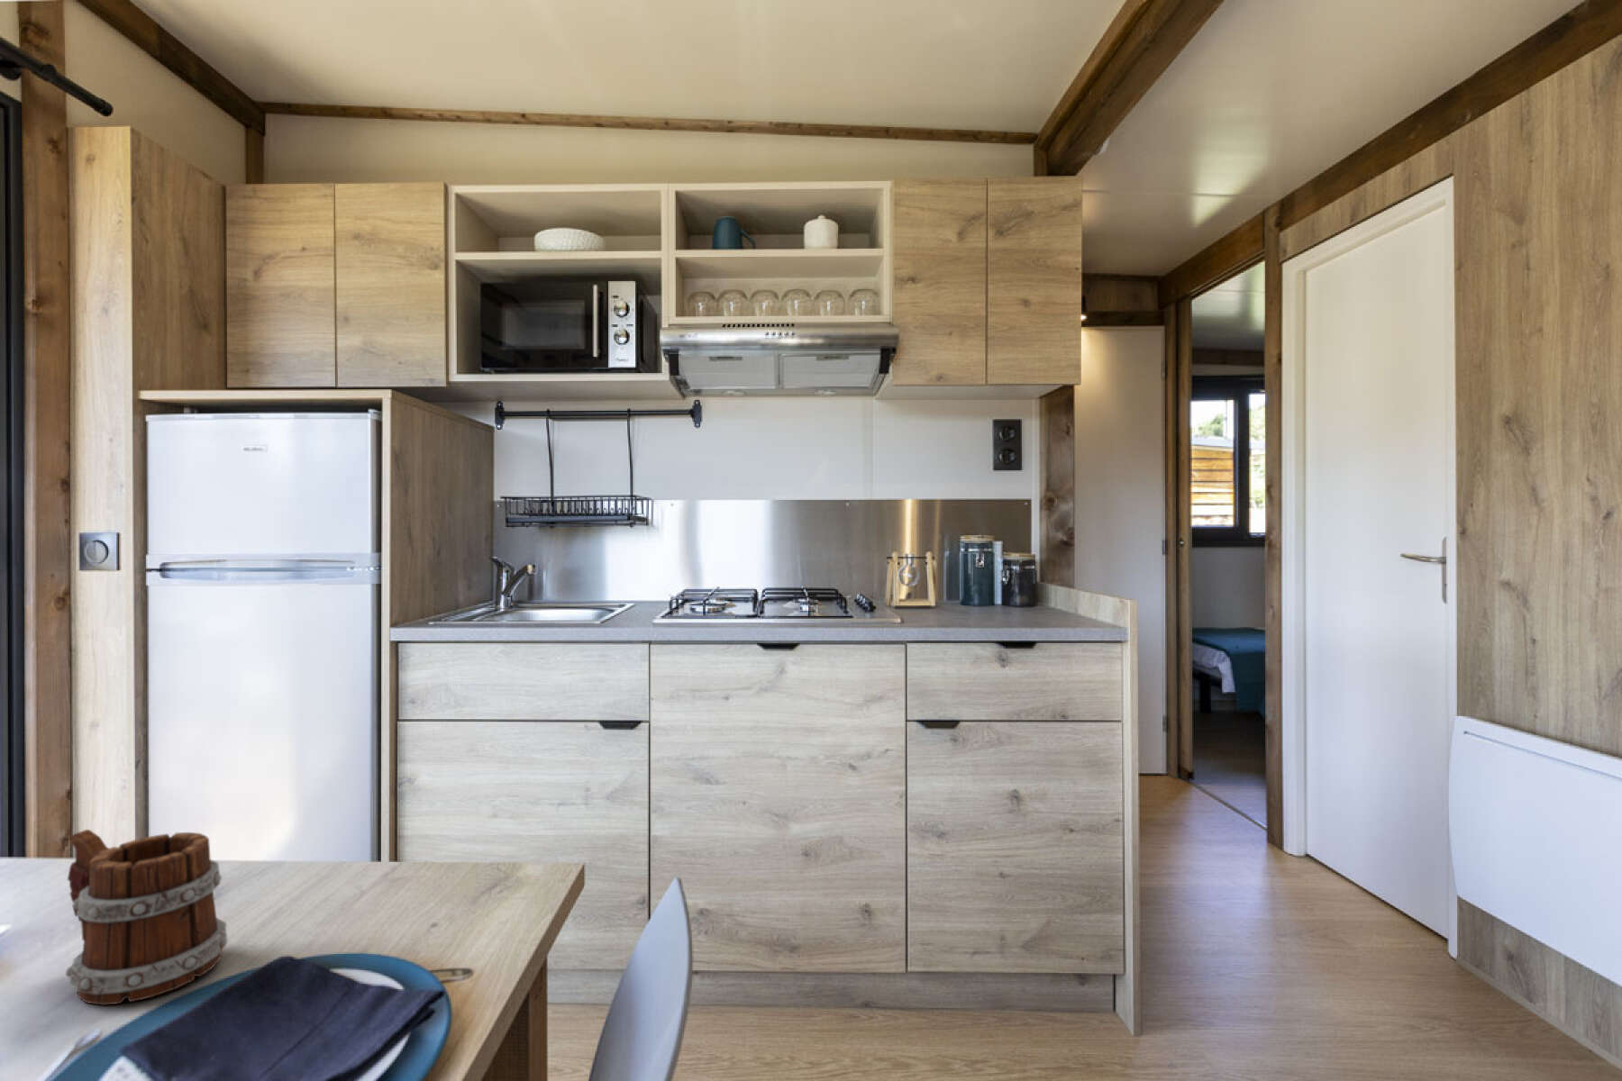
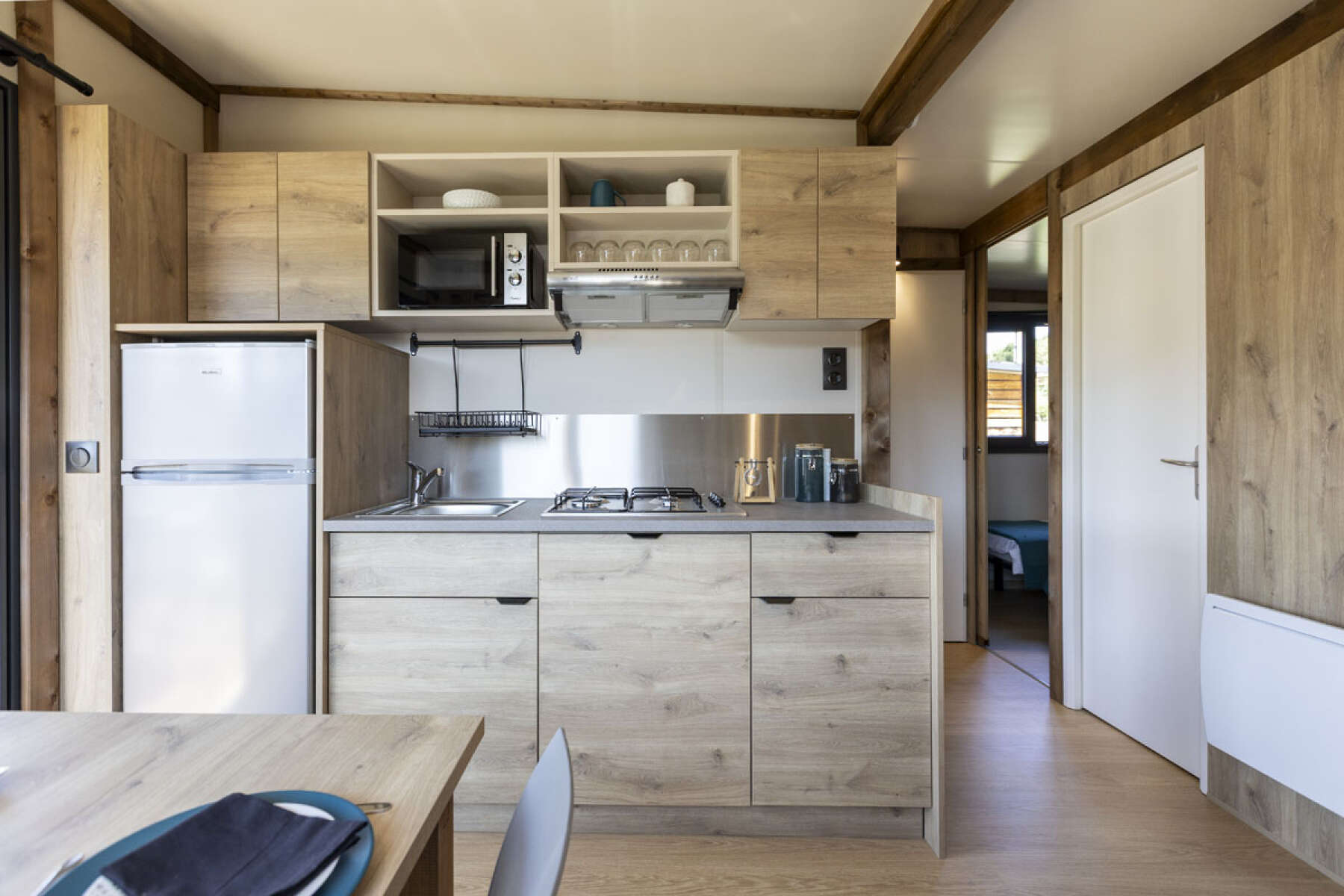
- mug (136, 905)
